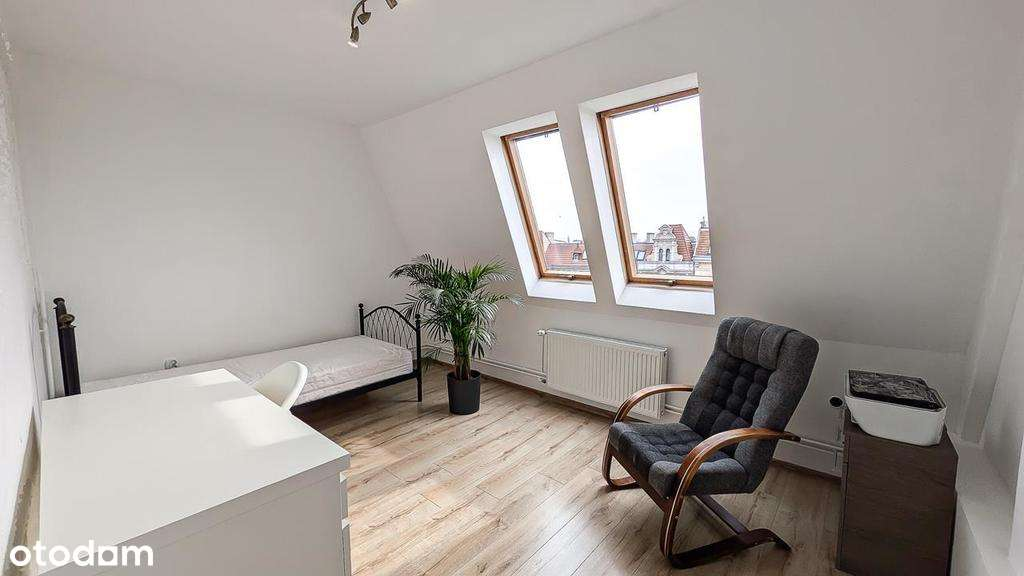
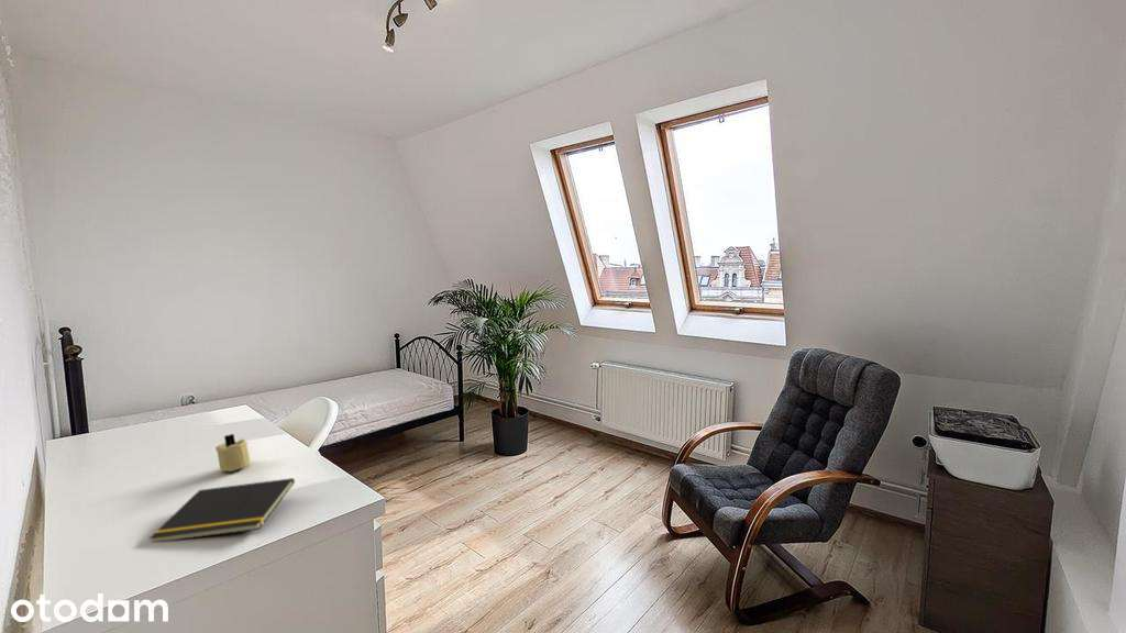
+ candle (233, 451)
+ notepad (227, 508)
